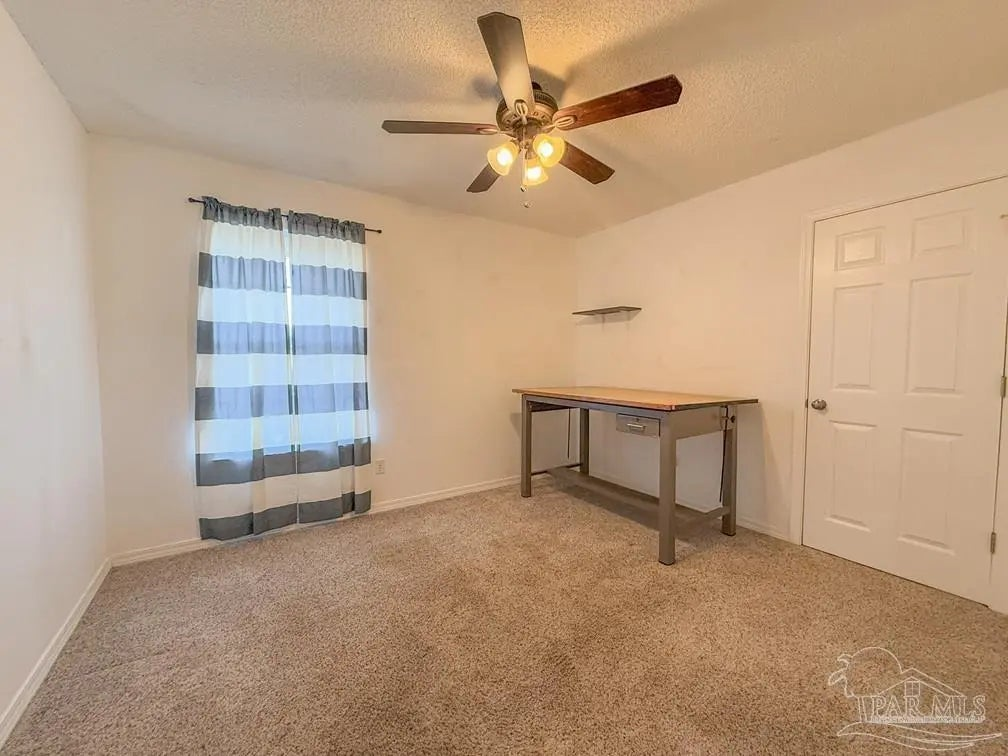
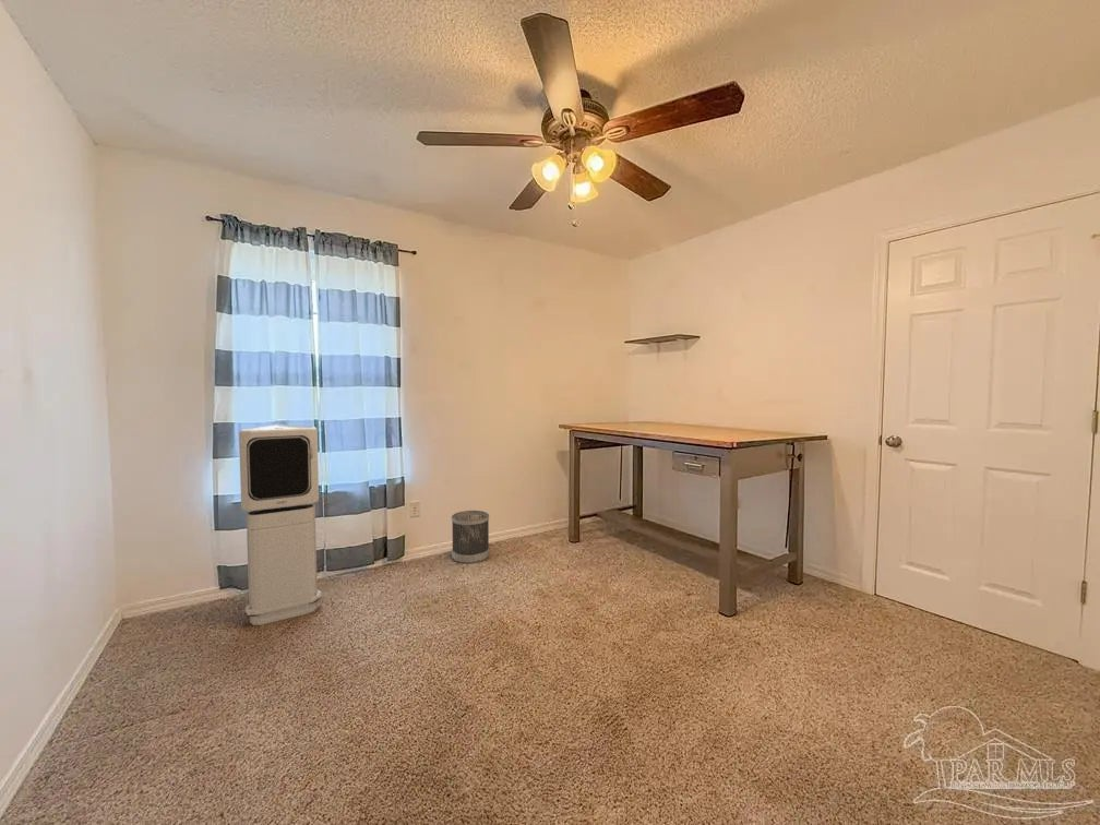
+ wastebasket (470, 536)
+ air purifier (282, 517)
